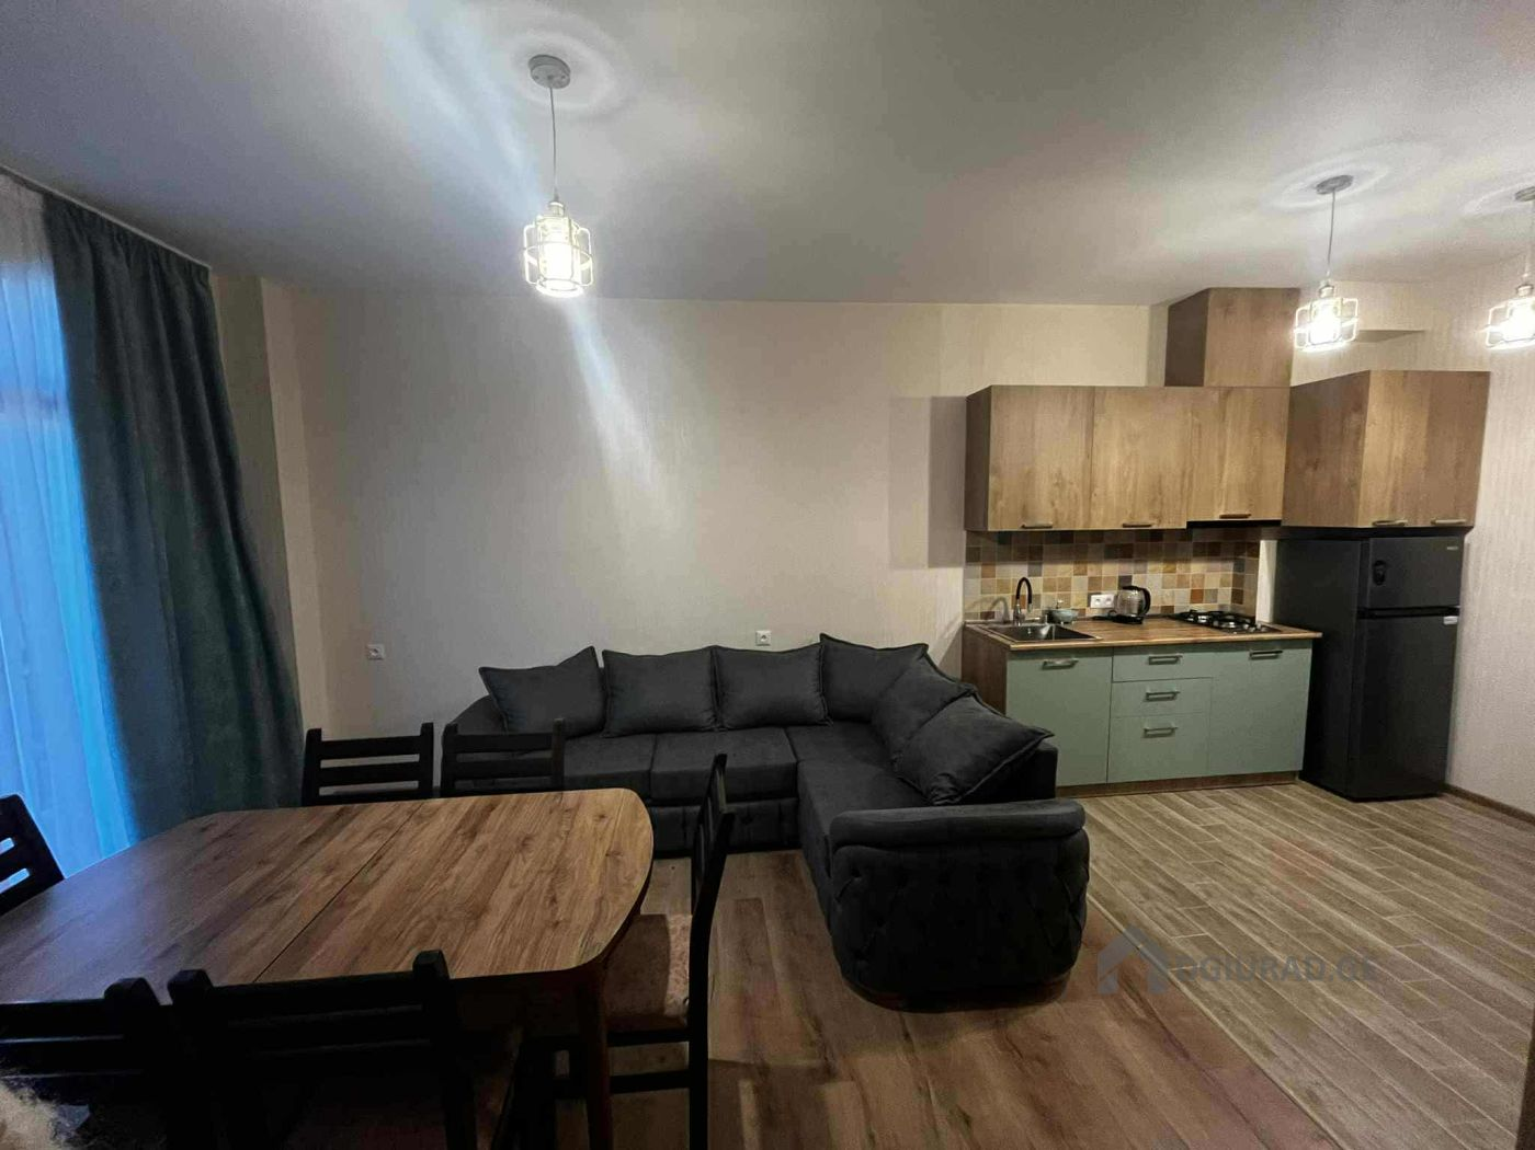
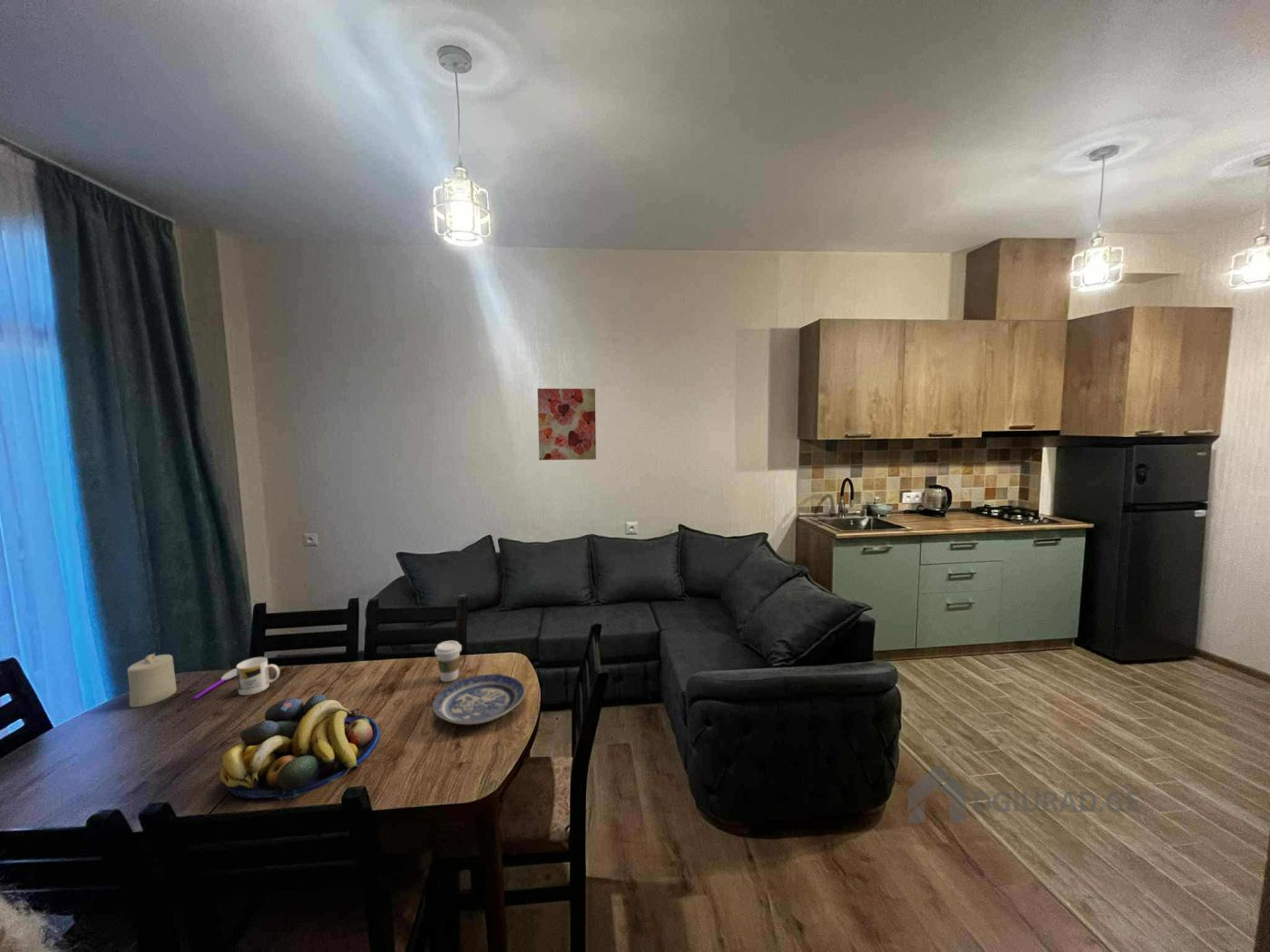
+ fruit bowl (307, 731)
+ wall art (567, 424)
+ spoon (219, 682)
+ candle (151, 676)
+ coffee cup (448, 661)
+ plate (480, 702)
+ mug (259, 675)
